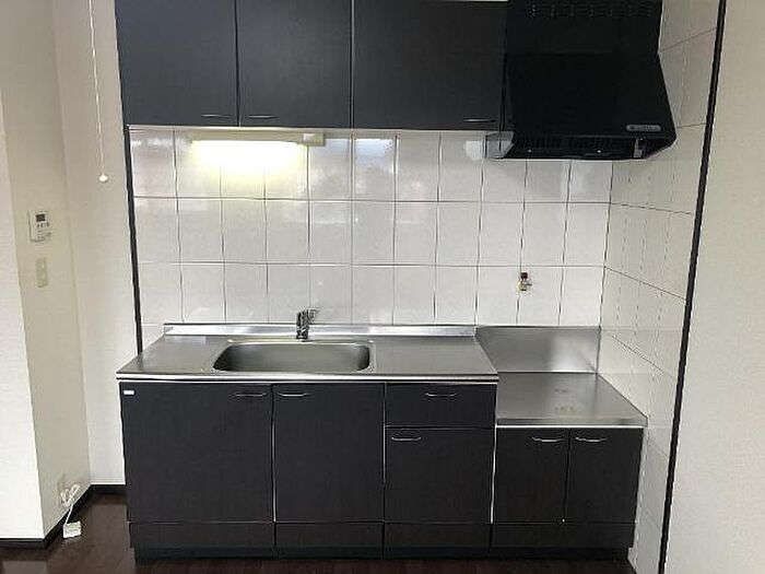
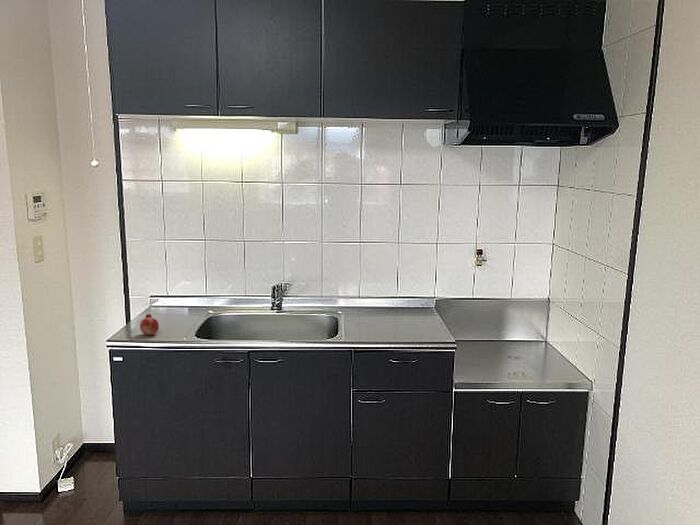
+ fruit (149, 324)
